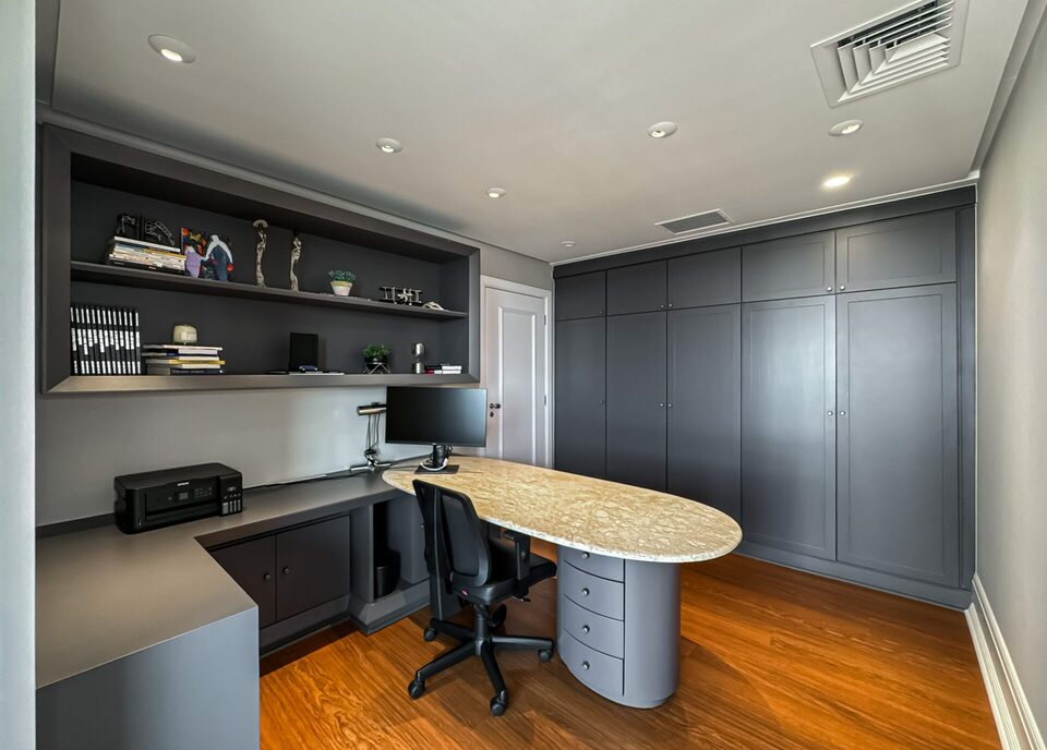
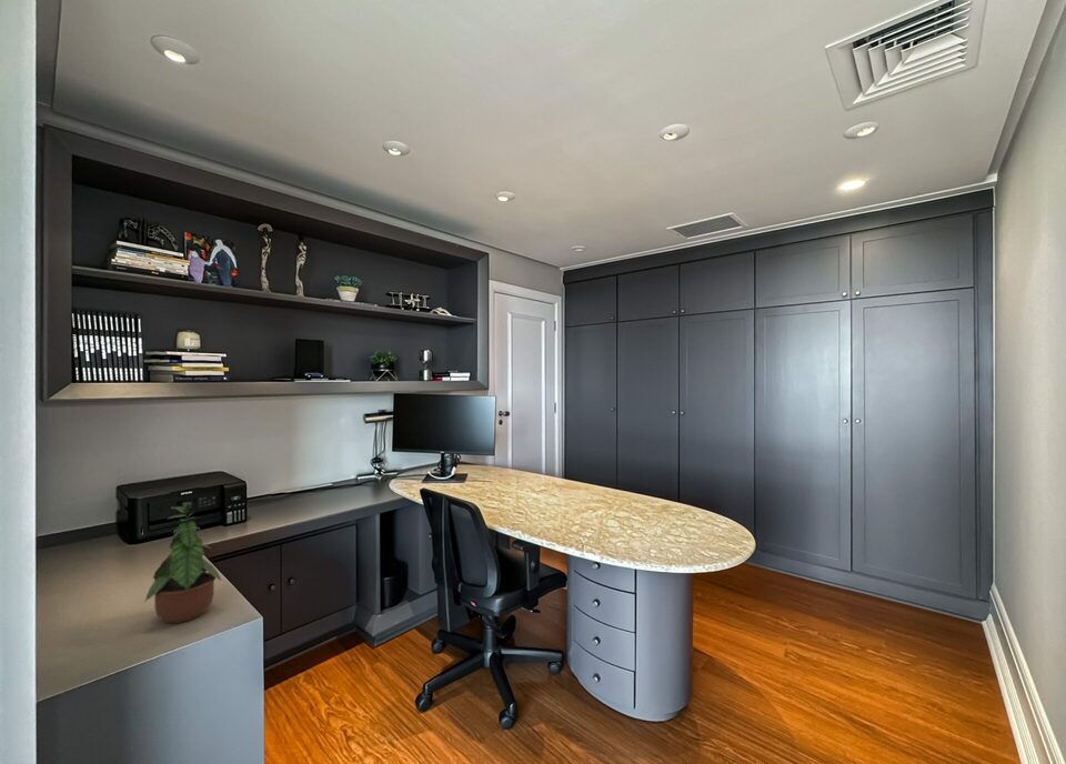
+ potted plant (183, 560)
